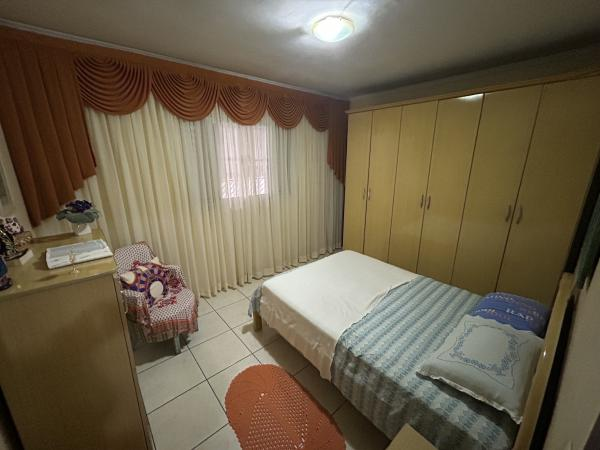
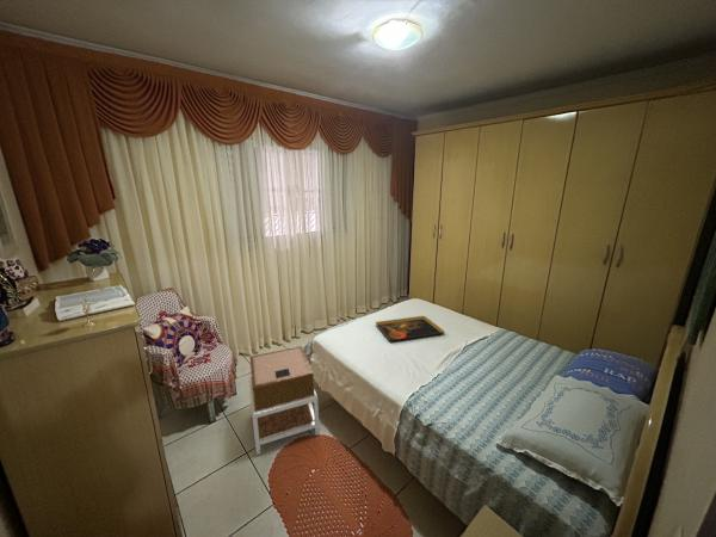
+ decorative tray (408, 328)
+ nightstand (282, 393)
